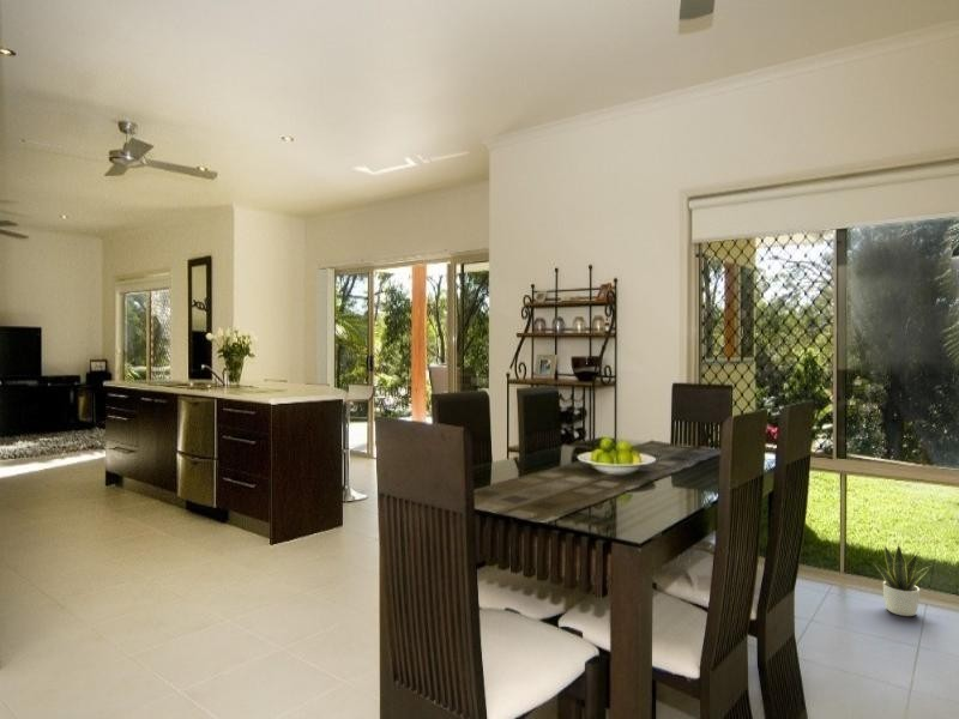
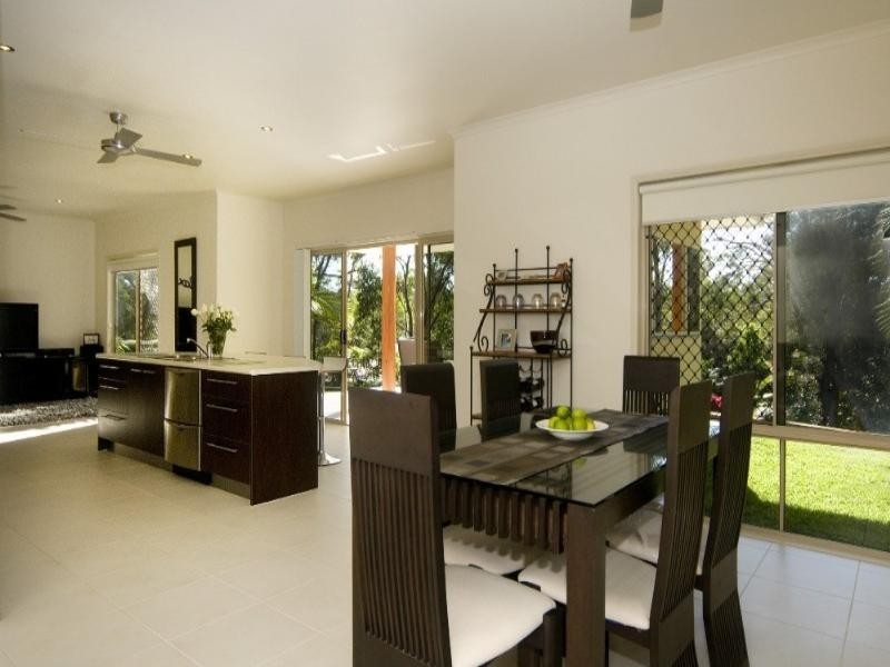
- potted plant (901, 576)
